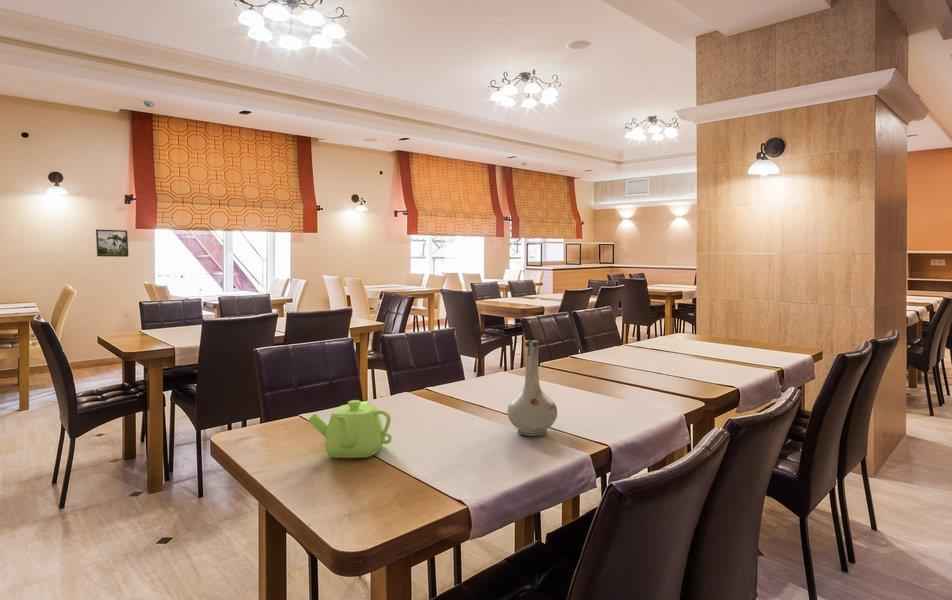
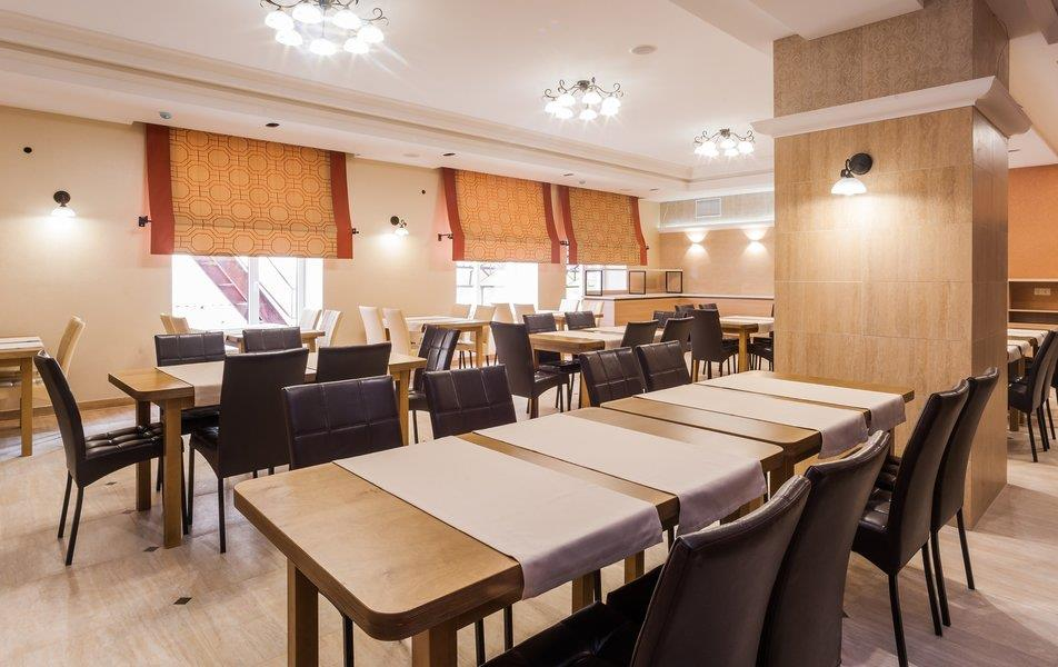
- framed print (112, 243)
- teapot (353, 426)
- vase (531, 386)
